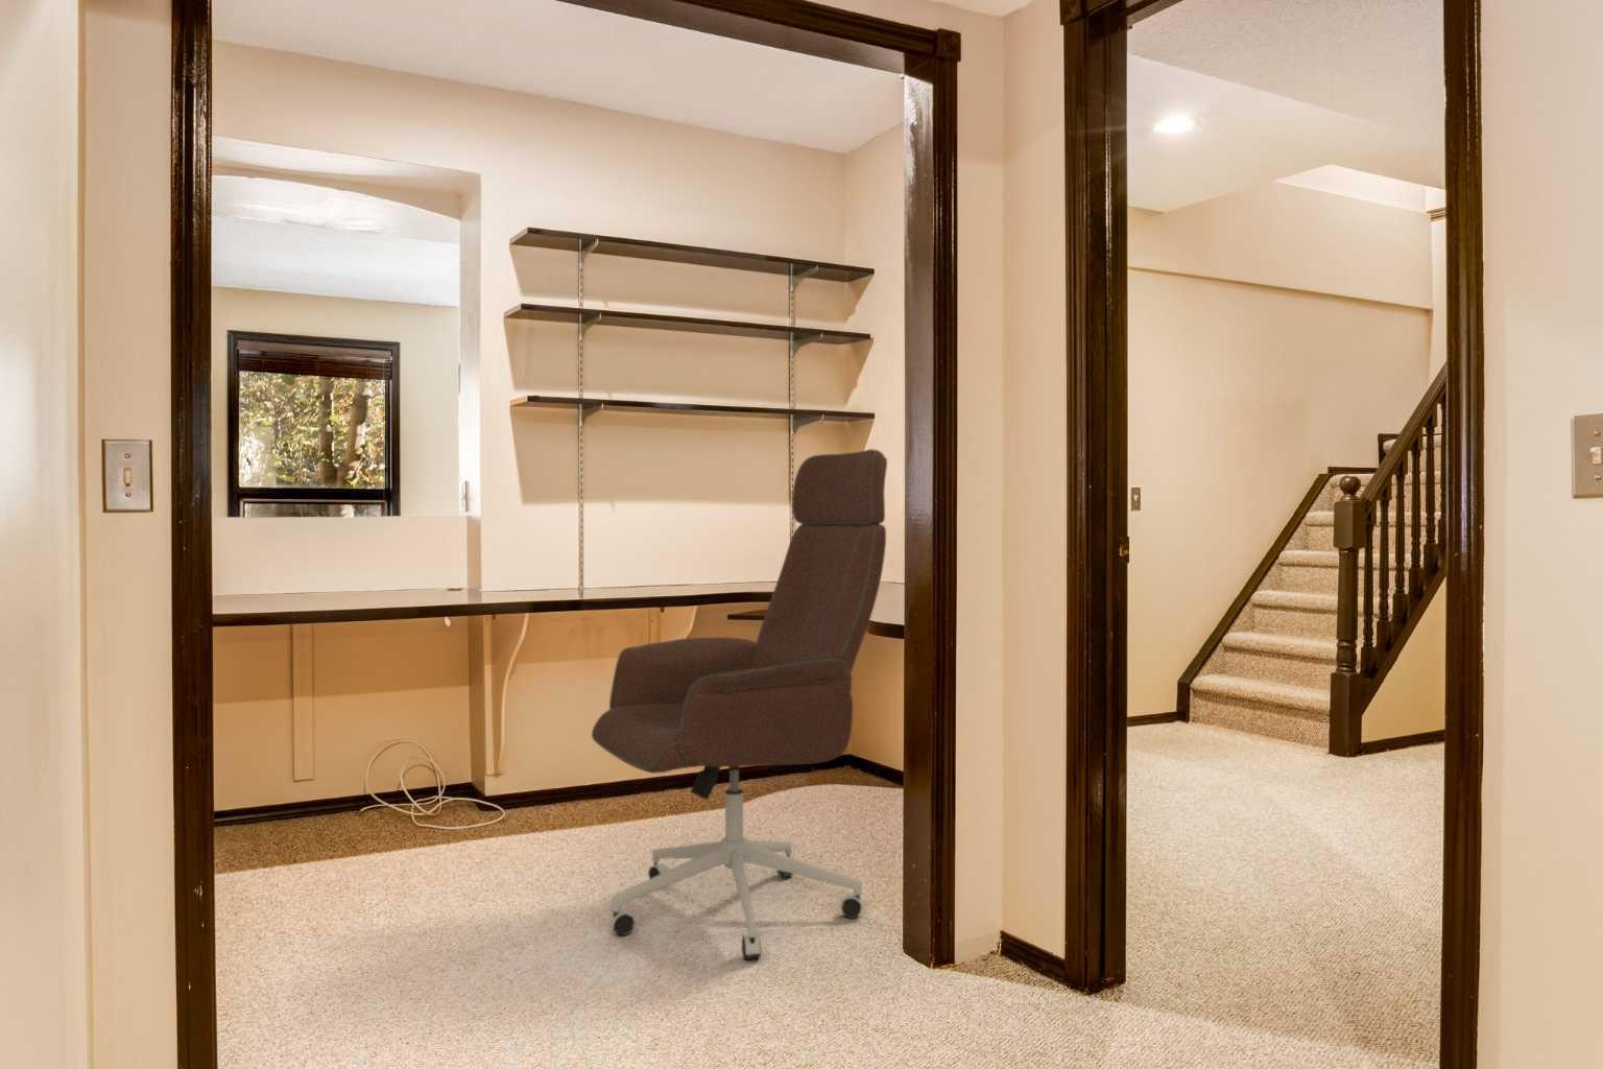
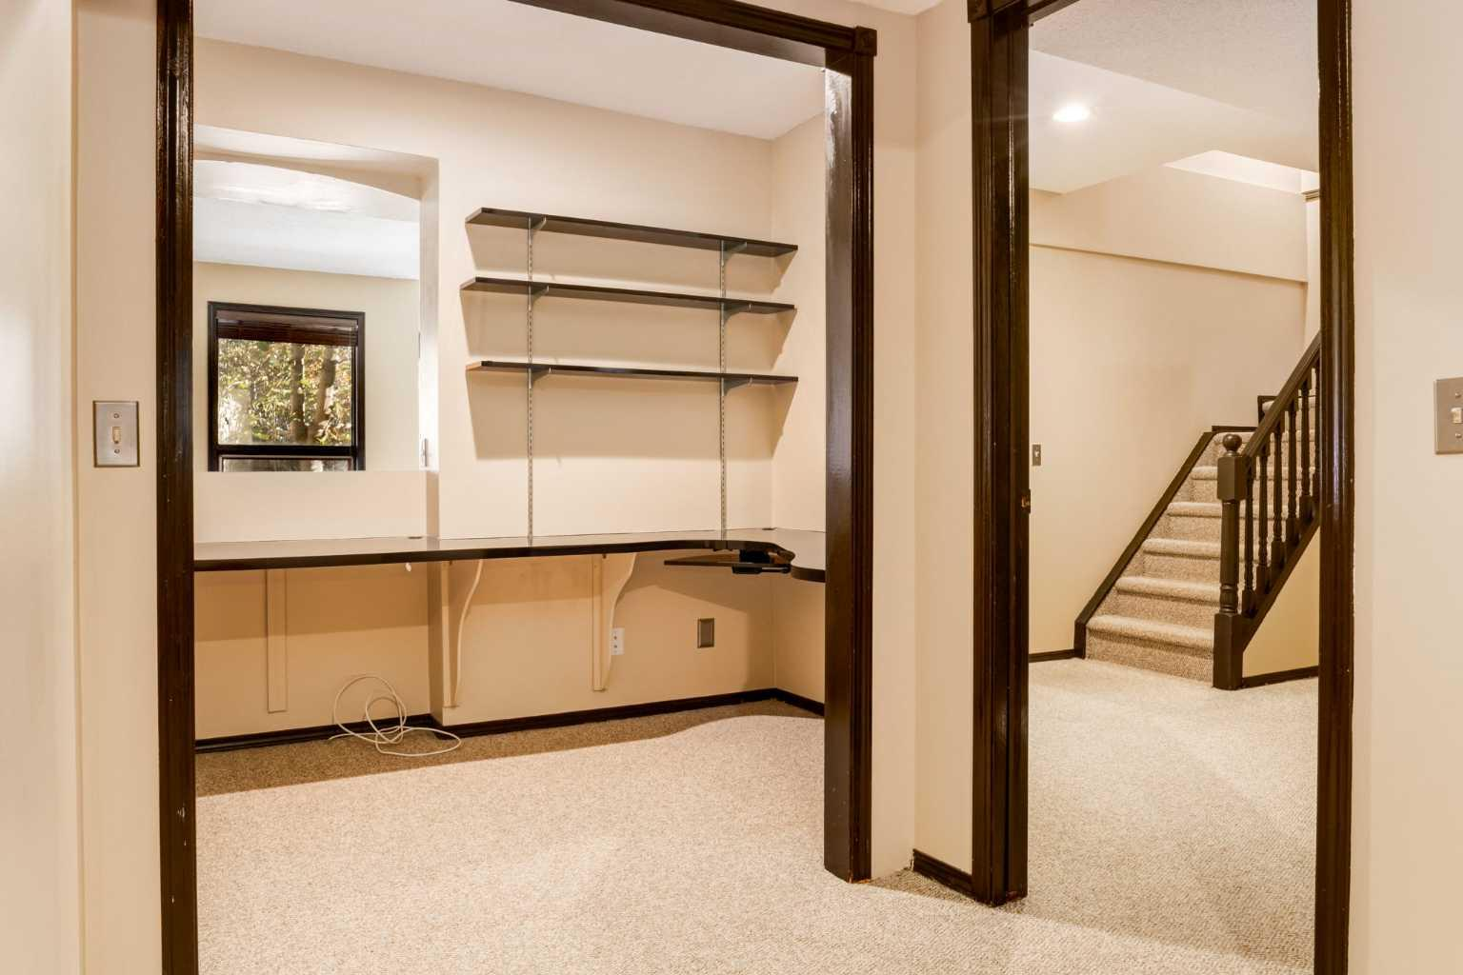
- office chair (747, 679)
